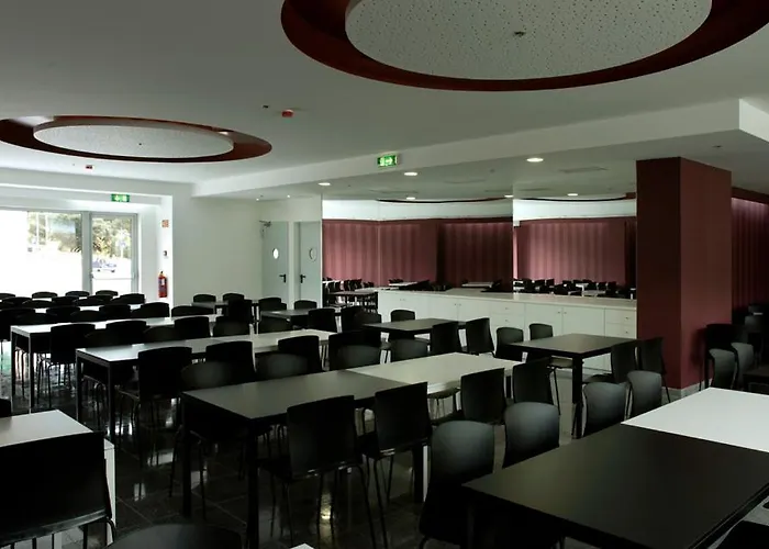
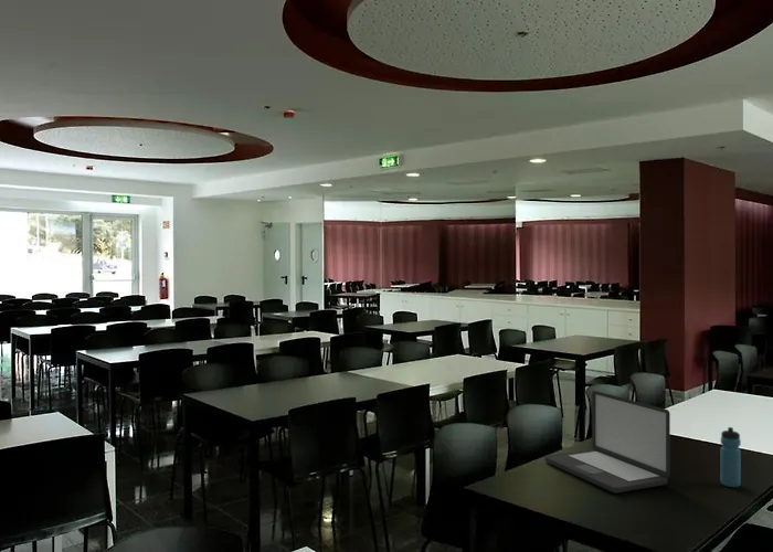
+ laptop (603, 437)
+ water bottle (730, 456)
